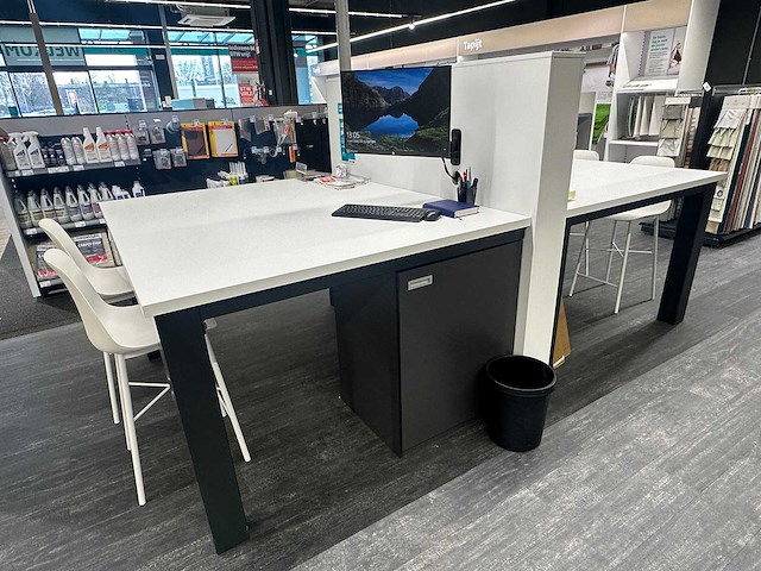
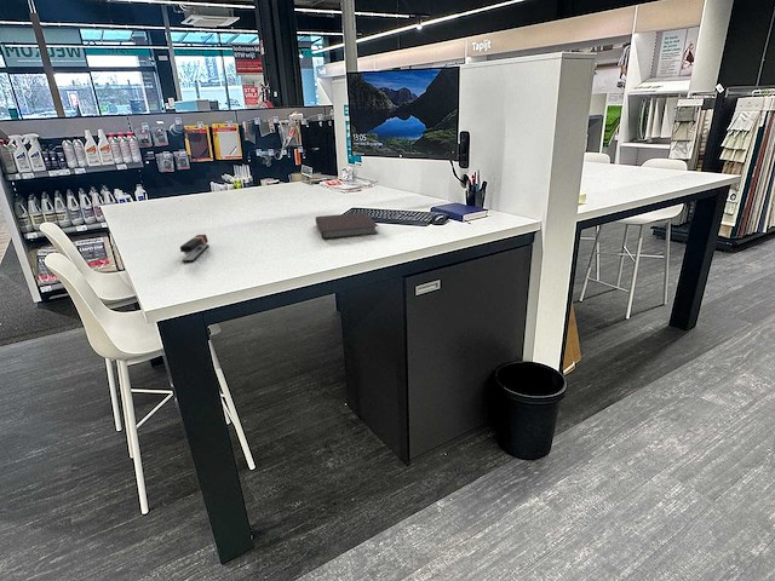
+ stapler (195, 246)
+ notebook (345, 224)
